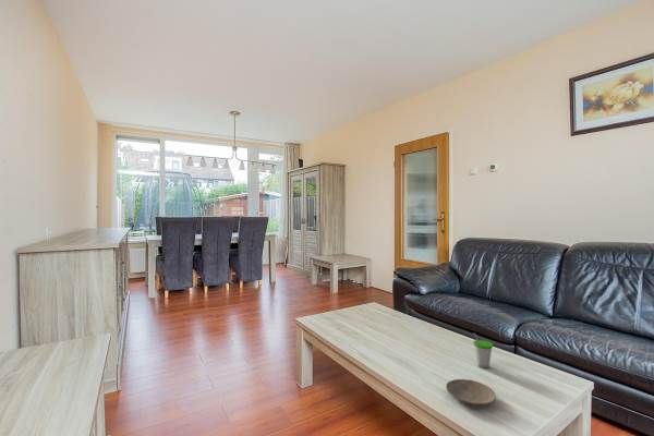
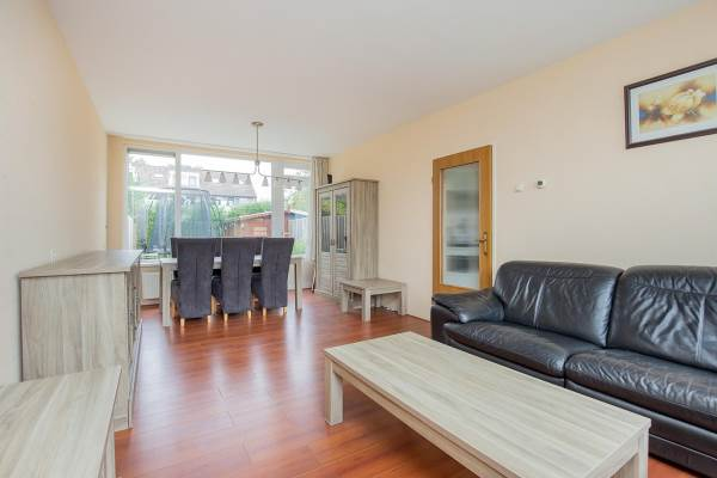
- cup (483, 349)
- plate (470, 393)
